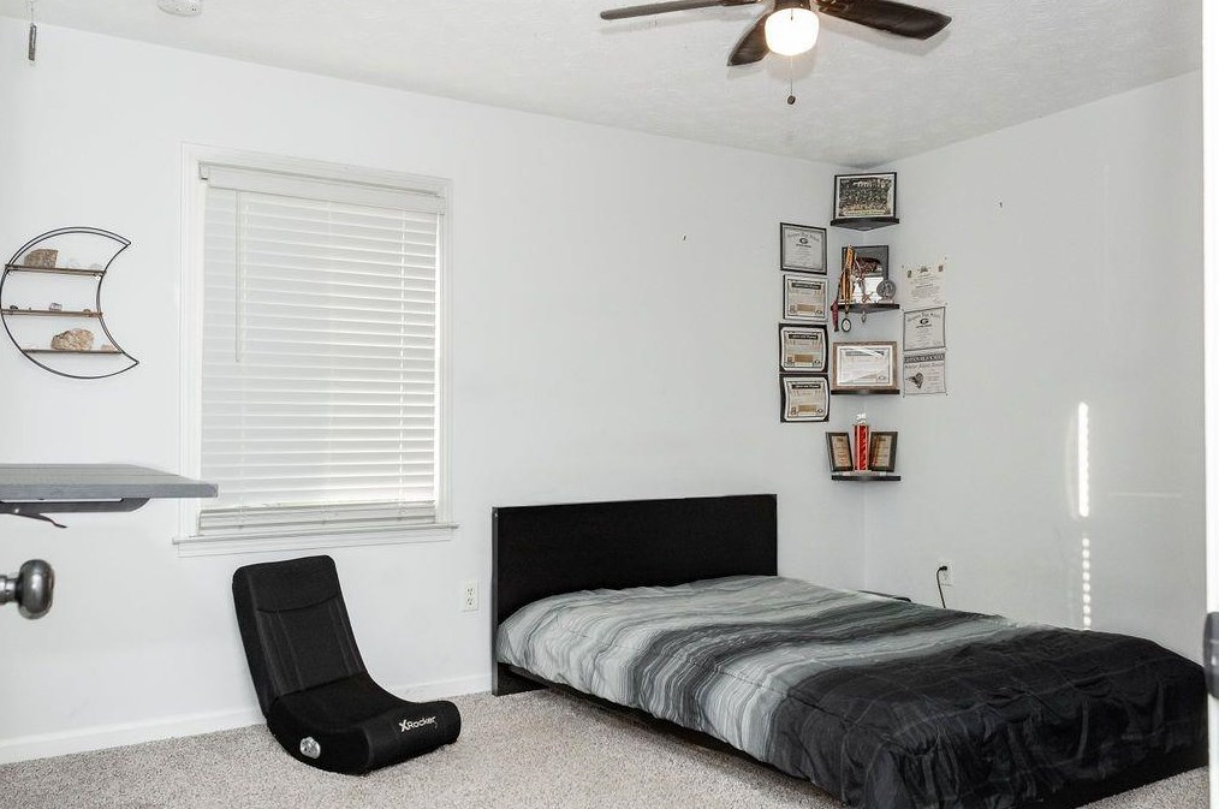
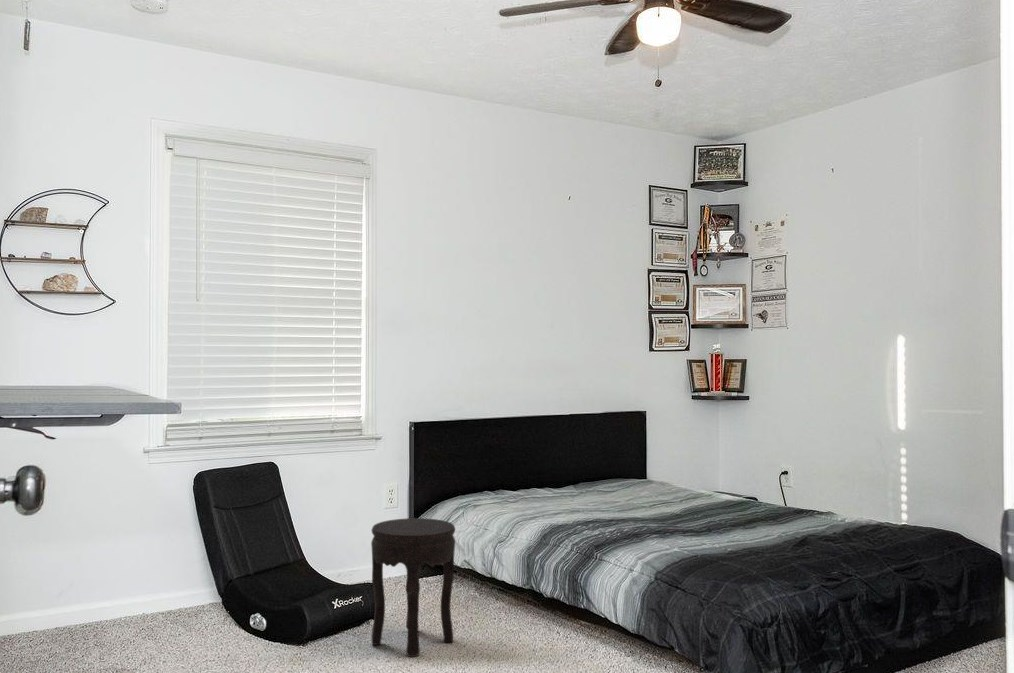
+ side table (413, 584)
